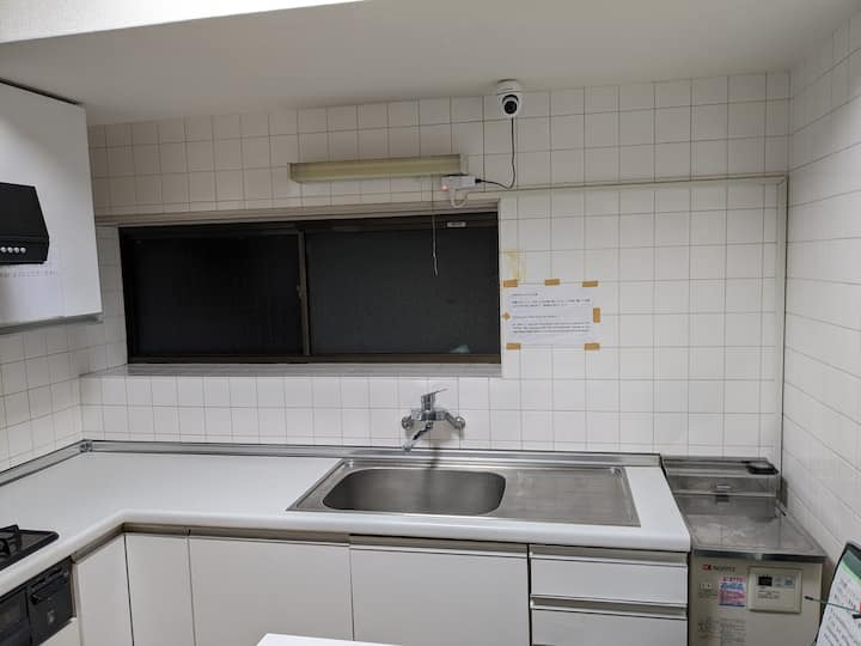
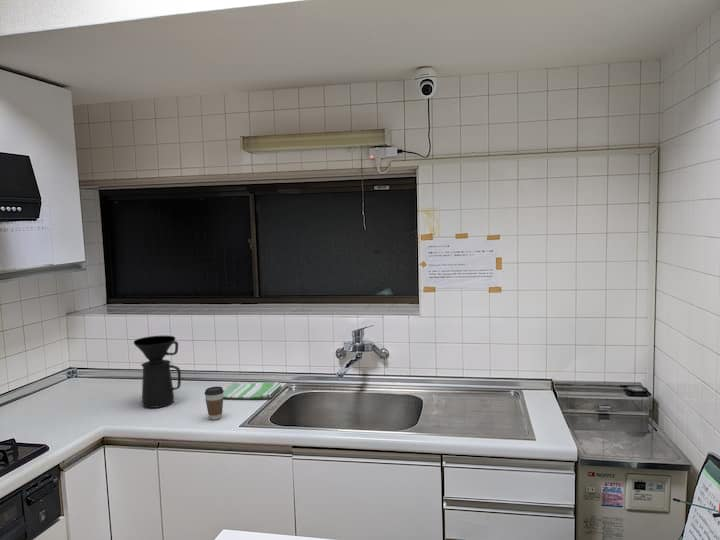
+ coffee maker (156, 371)
+ coffee cup (214, 402)
+ dish towel (251, 389)
